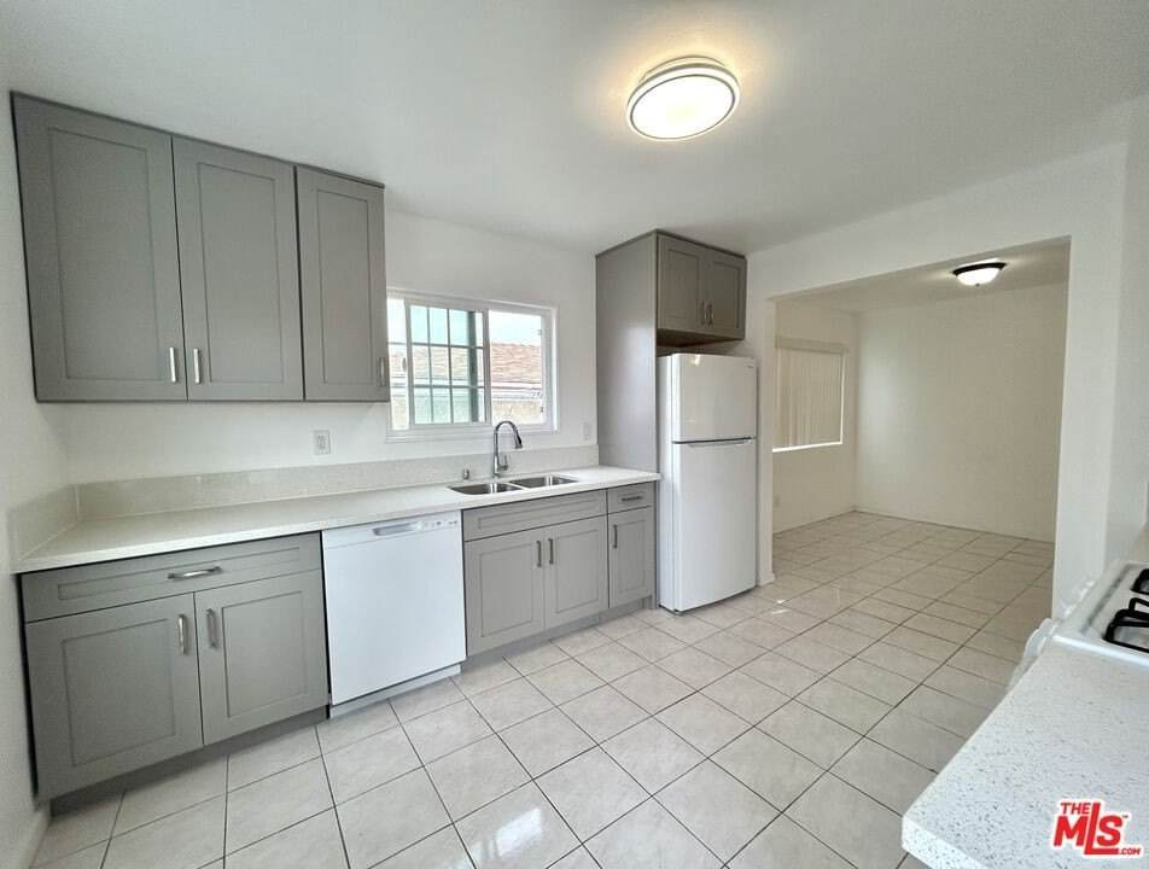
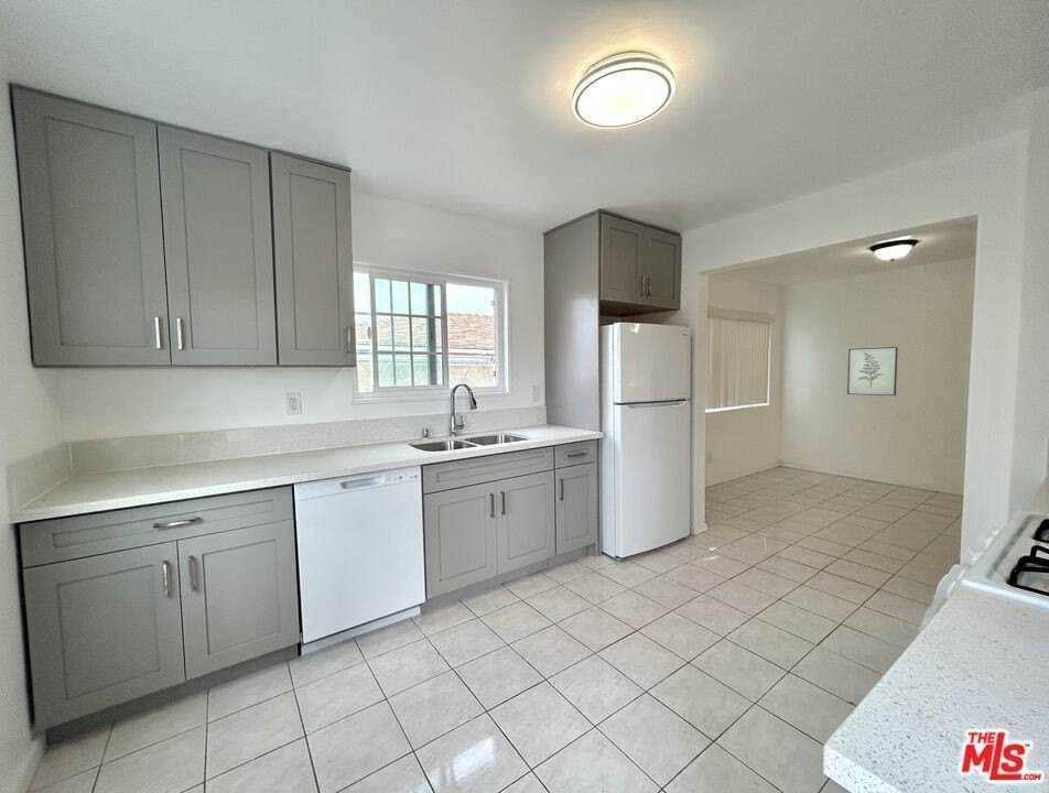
+ wall art (870, 371)
